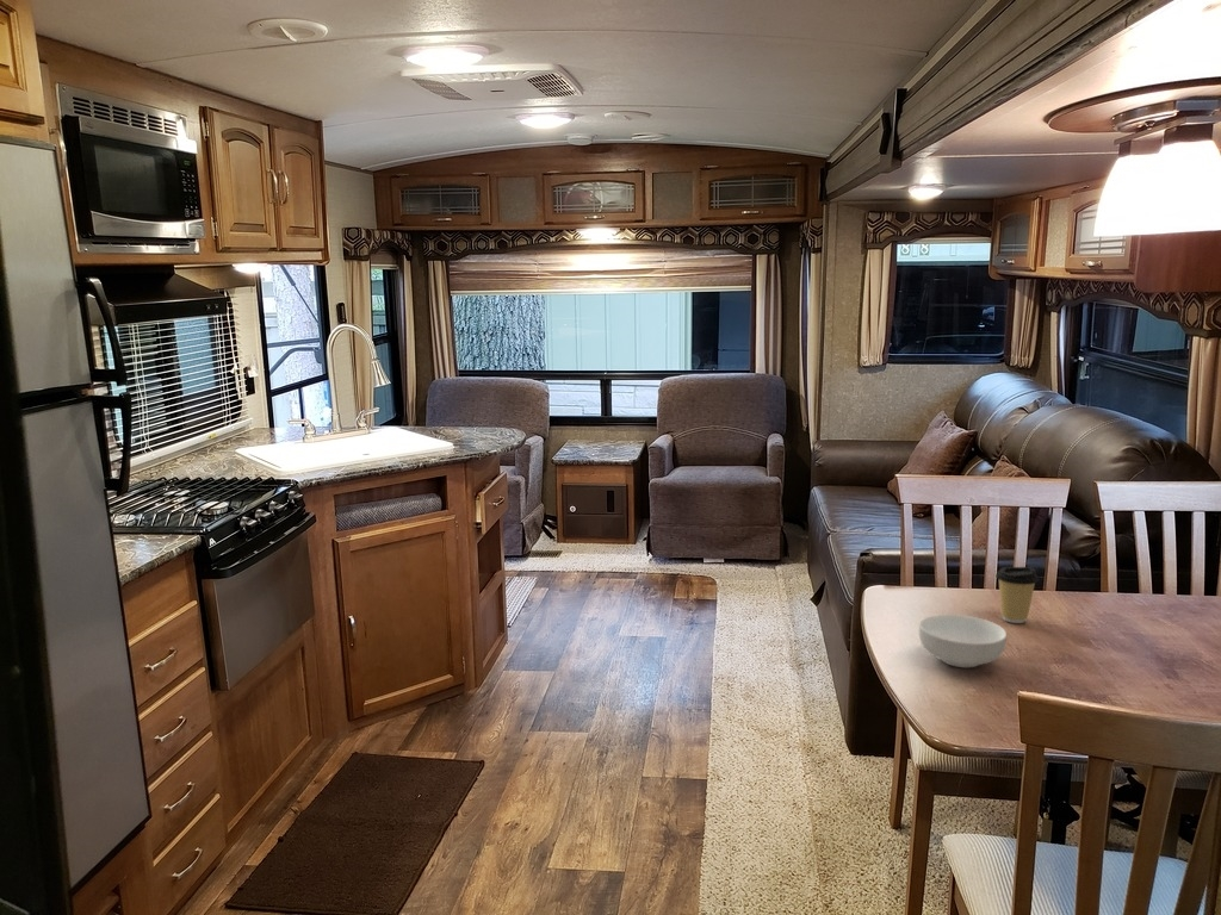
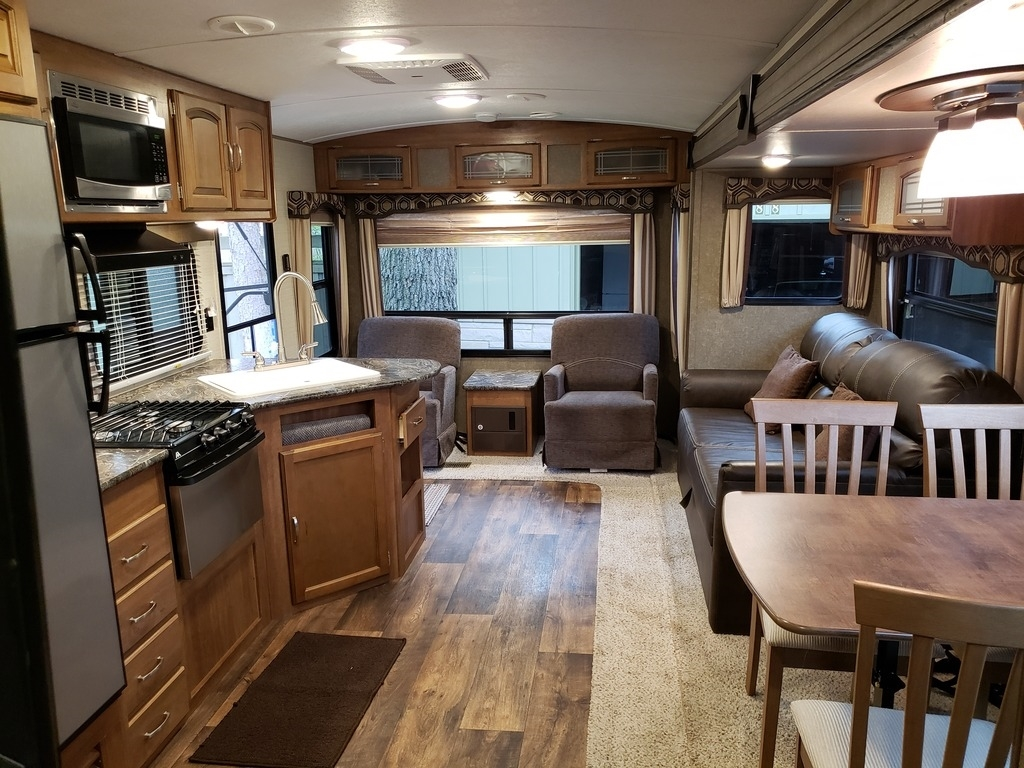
- coffee cup (1015, 595)
- cereal bowl (961, 643)
